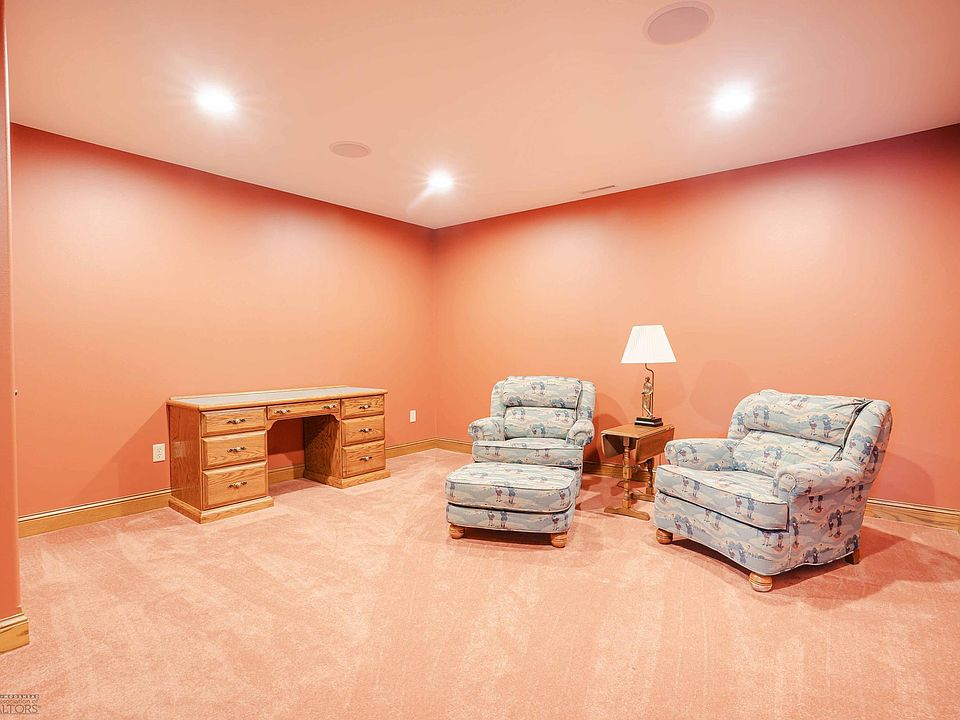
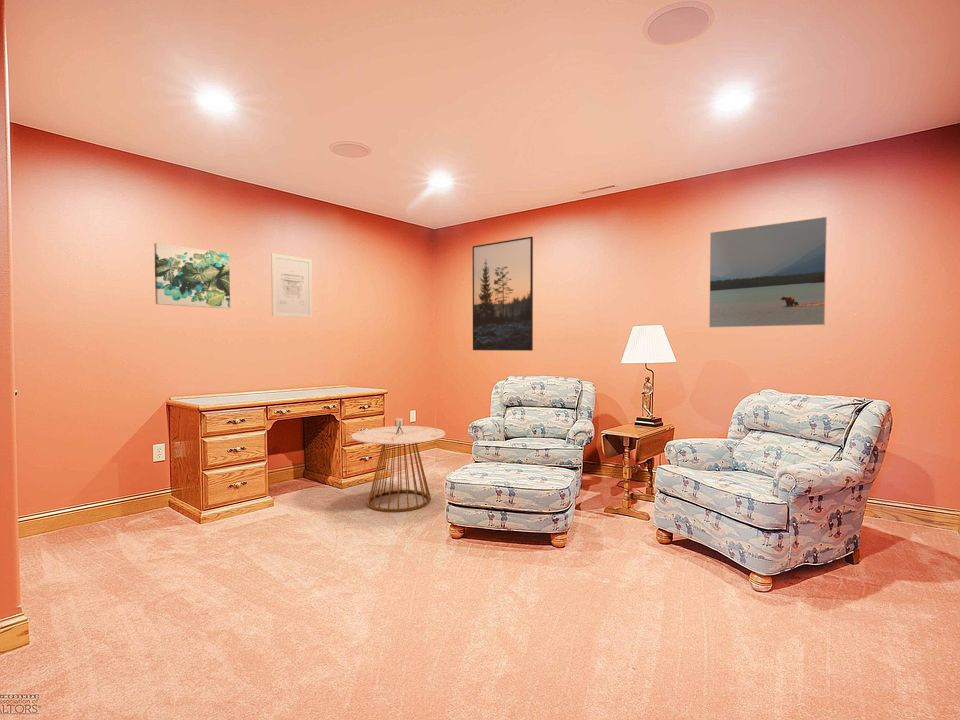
+ wall art (194, 277)
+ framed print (501, 296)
+ side table (398, 460)
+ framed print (764, 276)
+ wall art (292, 286)
